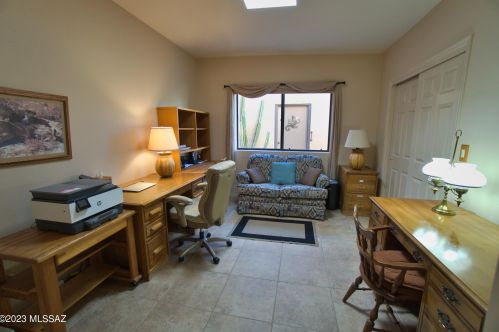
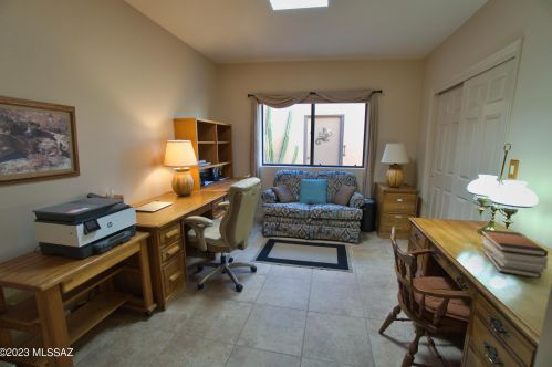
+ book stack (510, 251)
